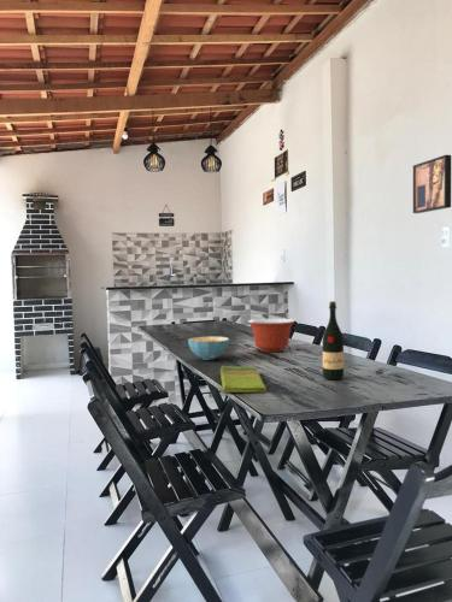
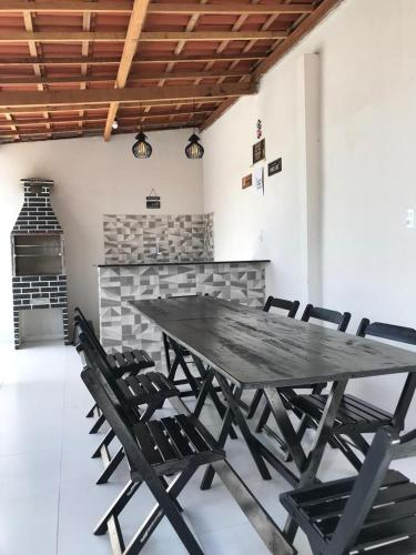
- wine bottle (333, 340)
- dish towel (241, 377)
- cereal bowl (209, 348)
- wall art (430, 185)
- mixing bowl (271, 335)
